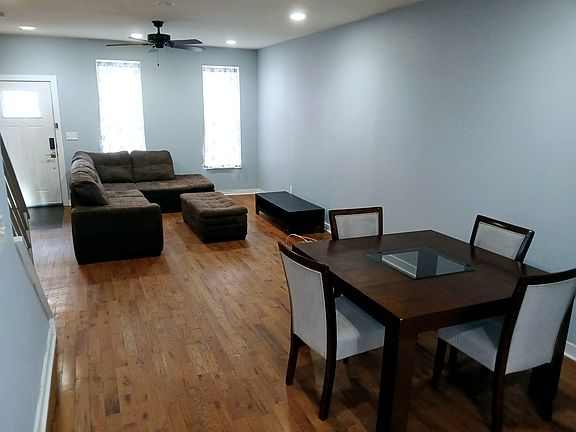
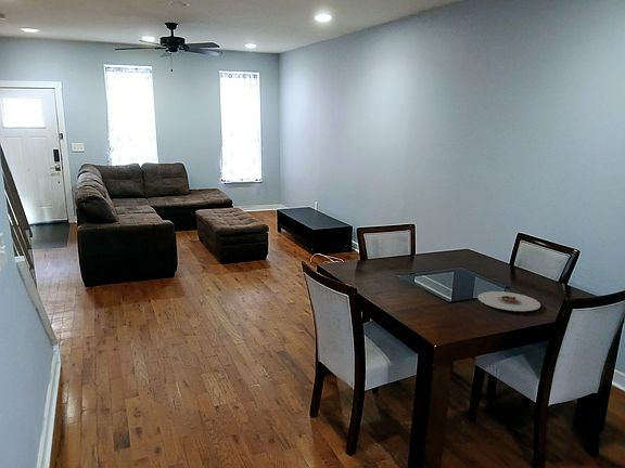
+ plate (508, 298)
